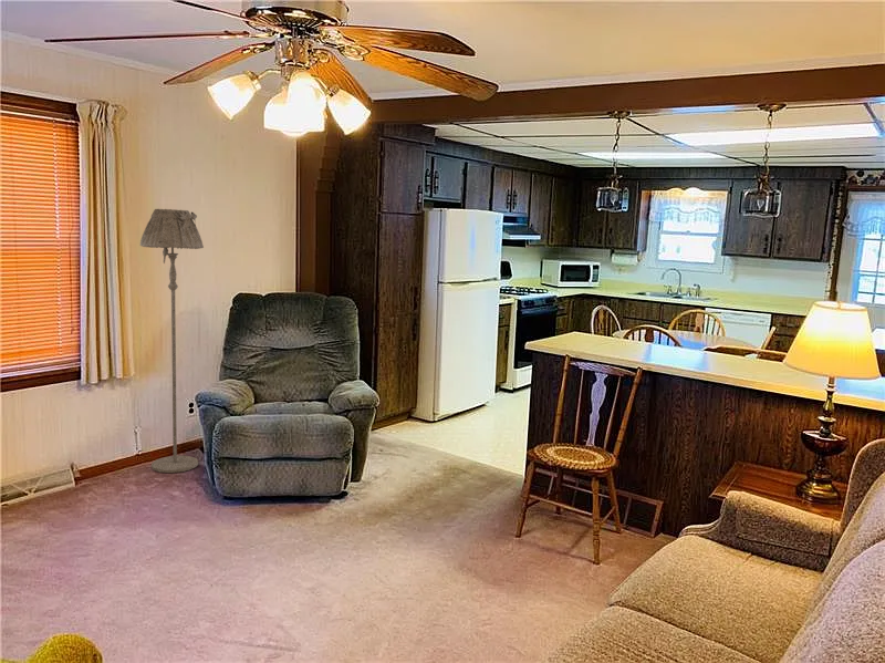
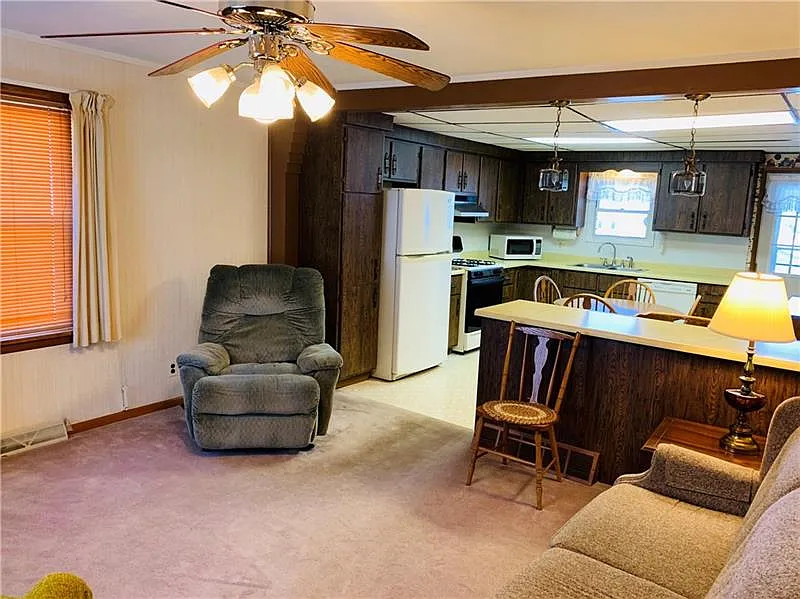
- floor lamp (173, 340)
